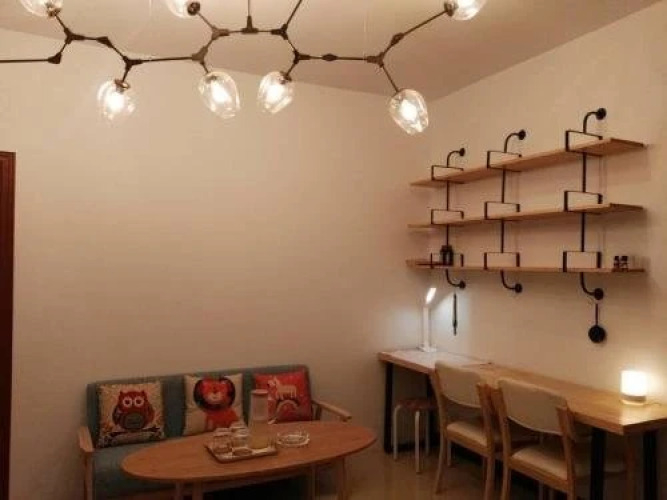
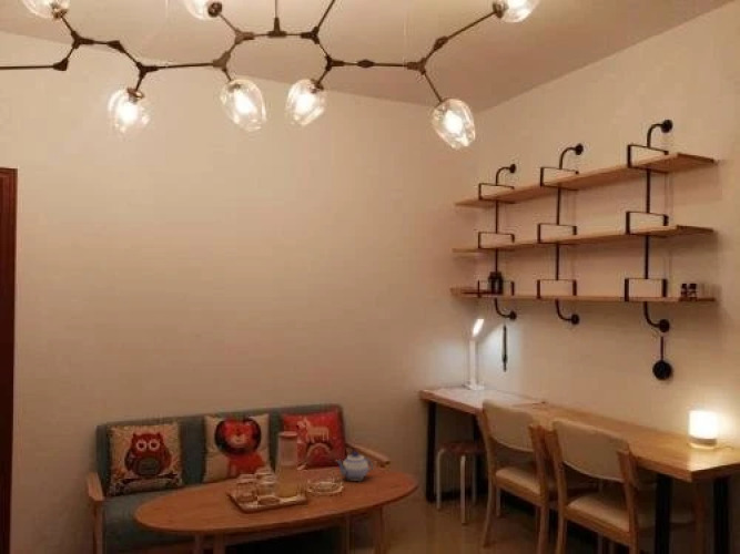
+ teapot (354, 464)
